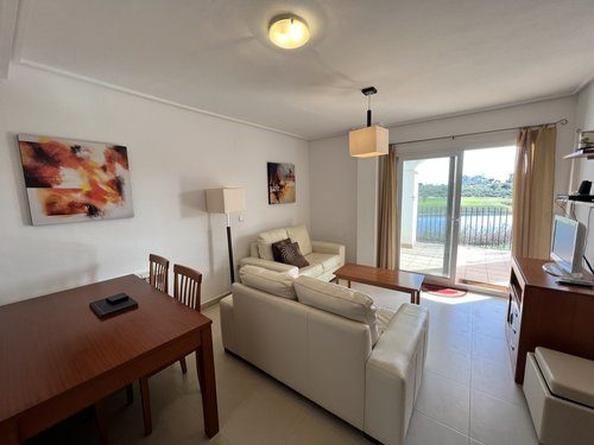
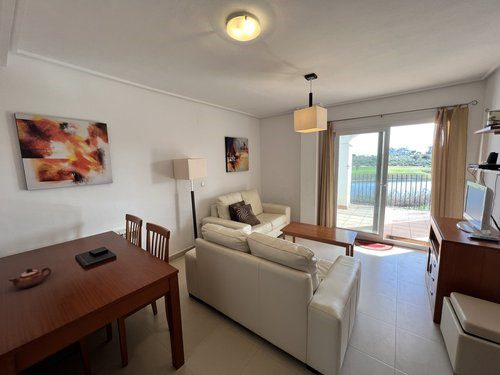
+ teapot (31, 276)
